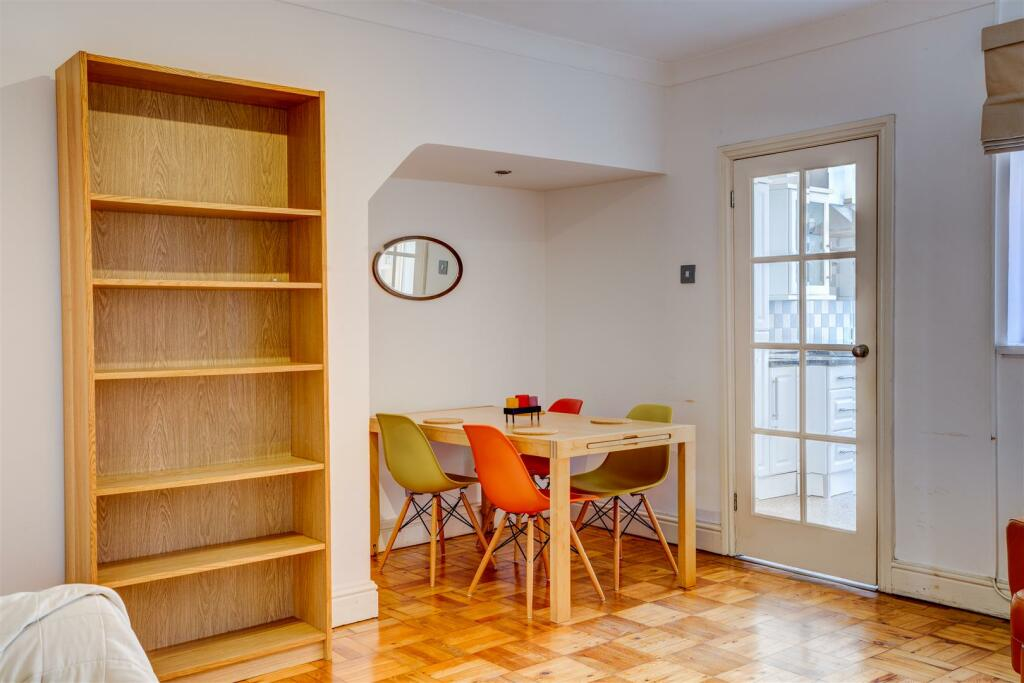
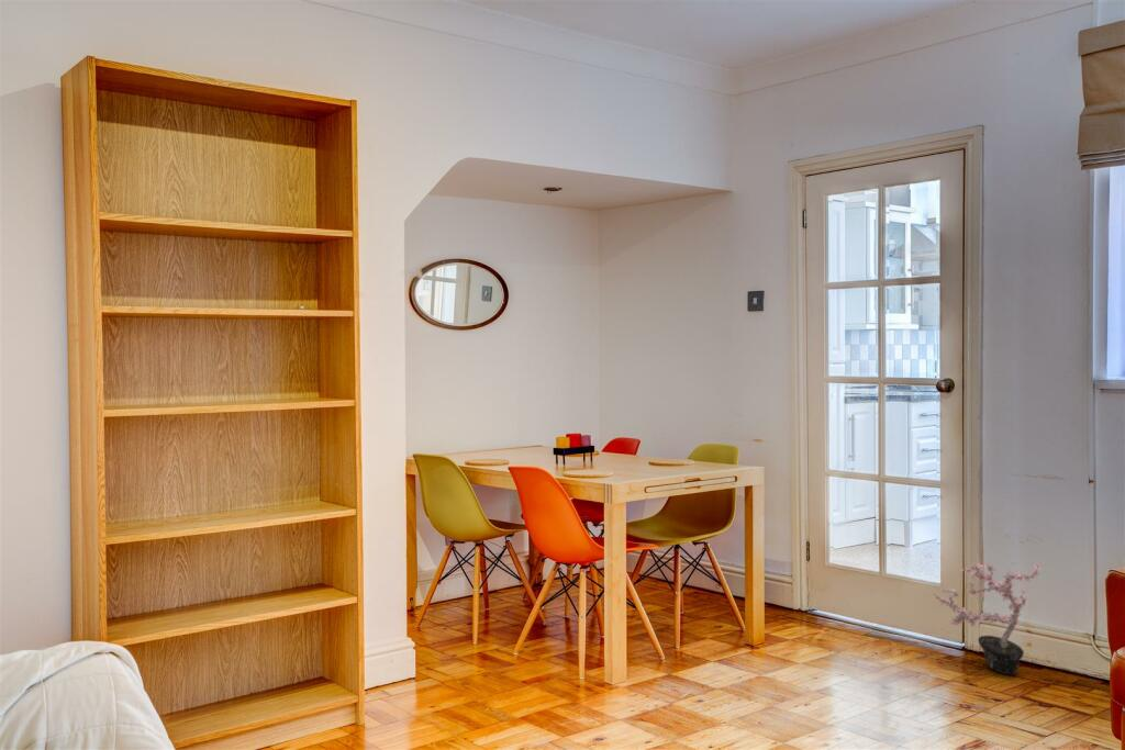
+ potted plant (983, 612)
